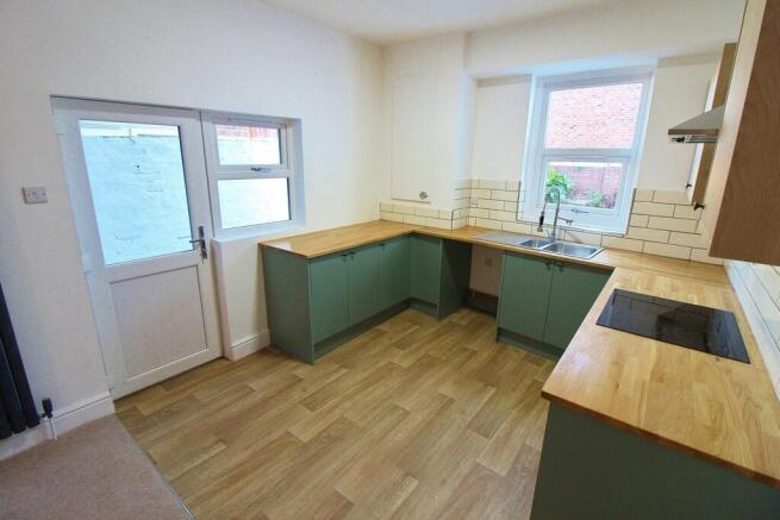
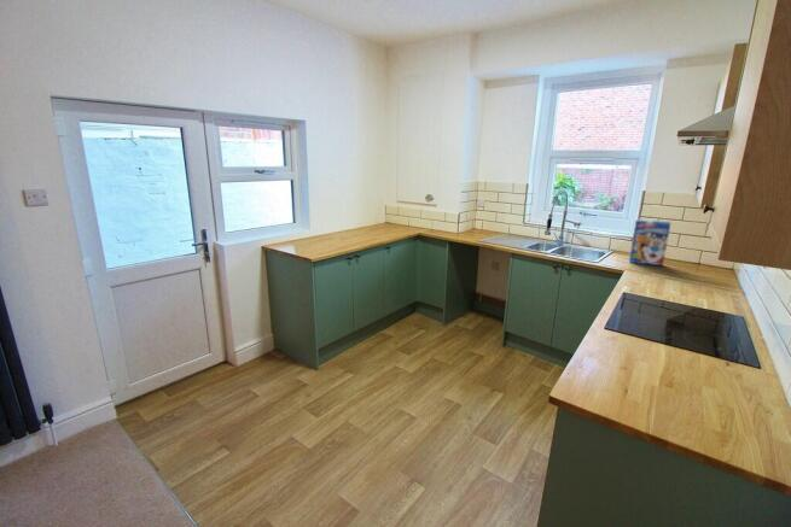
+ cereal box (648, 242)
